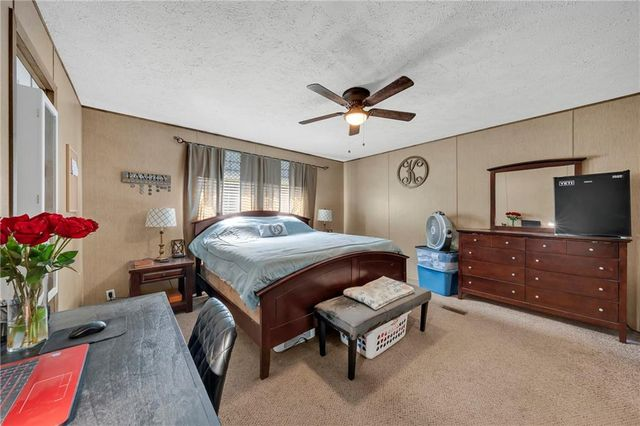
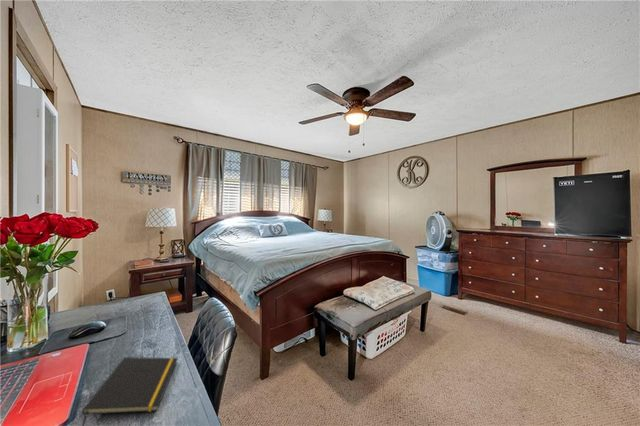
+ notepad (138, 381)
